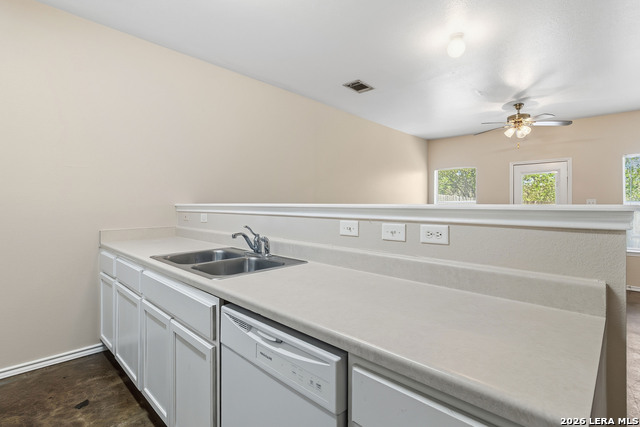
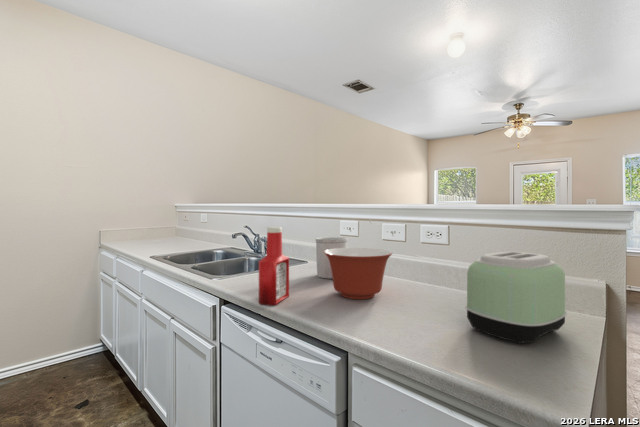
+ utensil holder (328, 259)
+ toaster (516, 291)
+ soap bottle (274, 263)
+ mixing bowl (357, 273)
